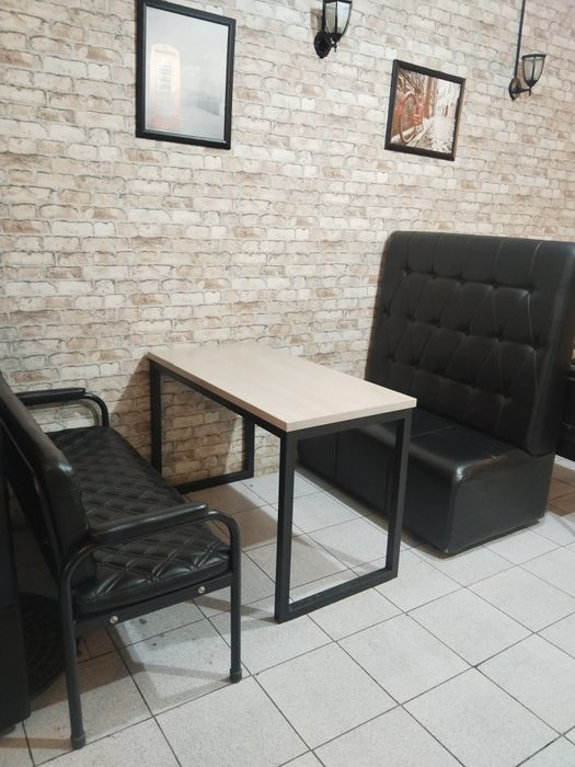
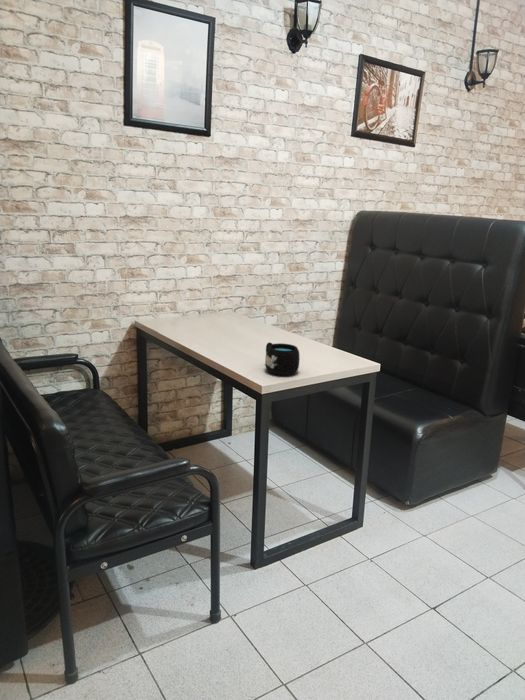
+ mug (279, 358)
